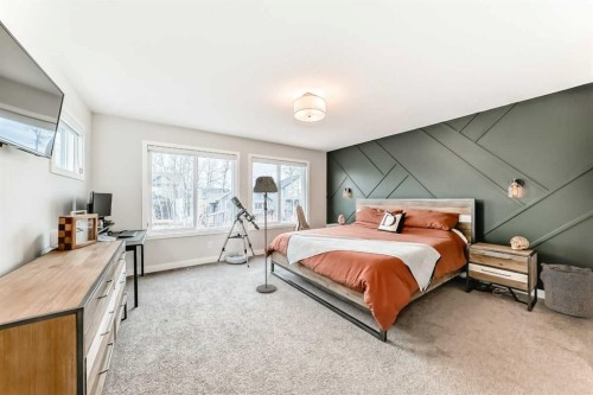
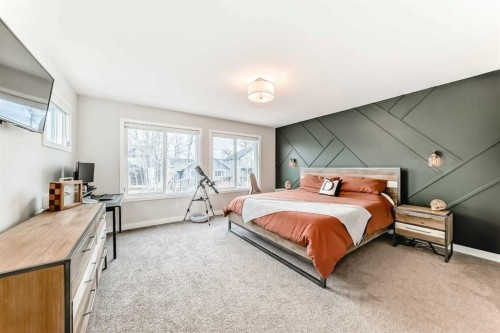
- laundry hamper (565, 286)
- floor lamp (266, 232)
